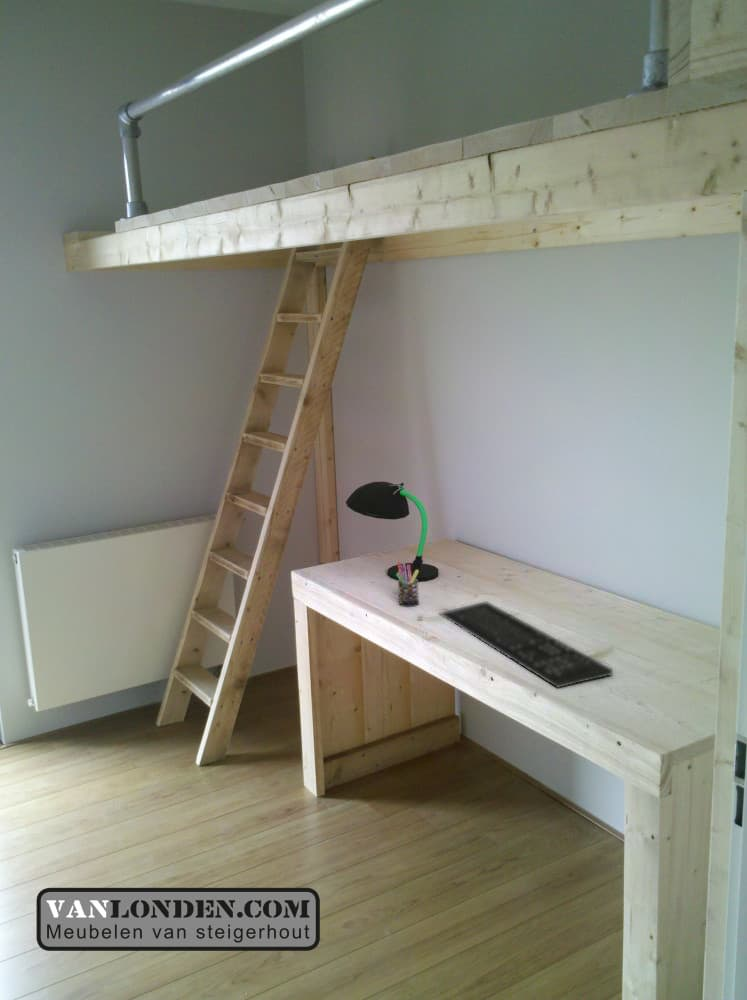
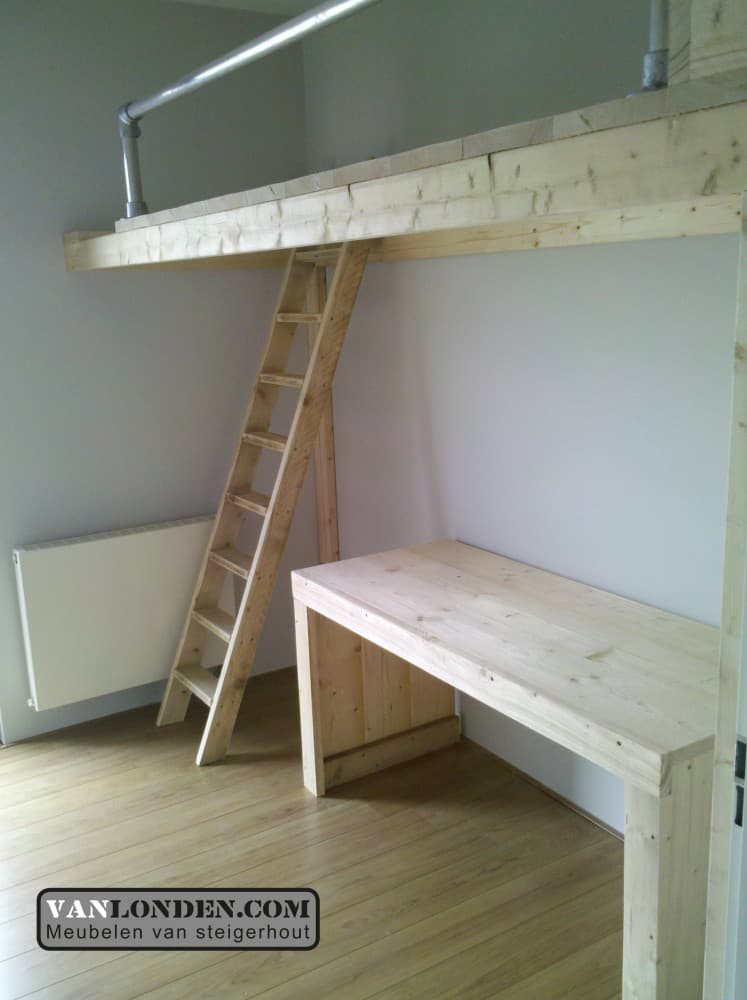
- pen holder (405, 584)
- desk lamp (390, 518)
- keyboard (517, 637)
